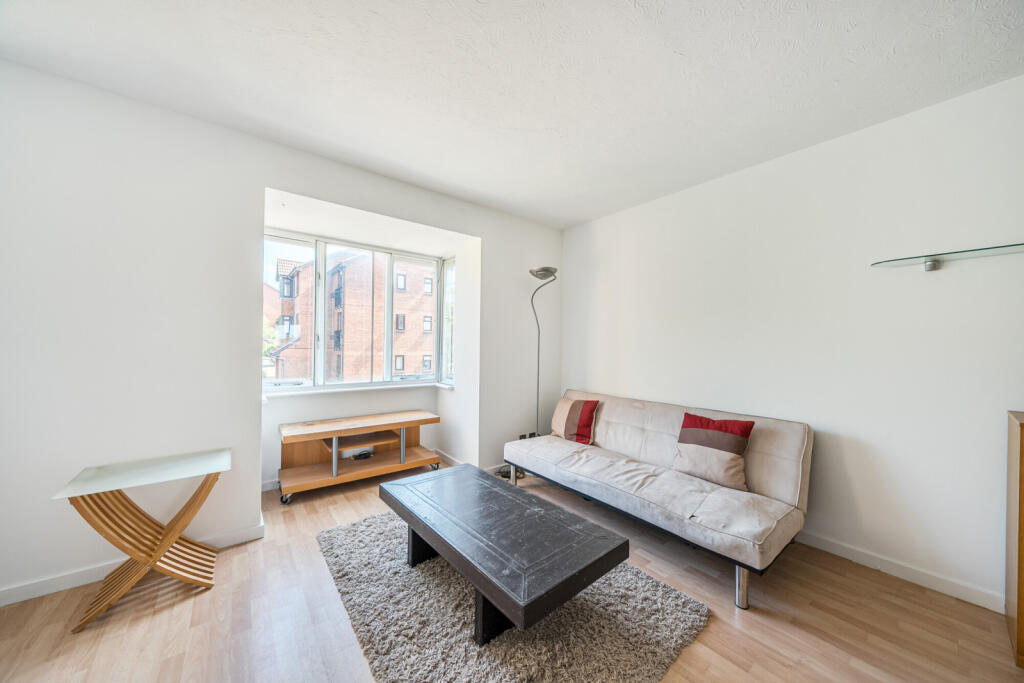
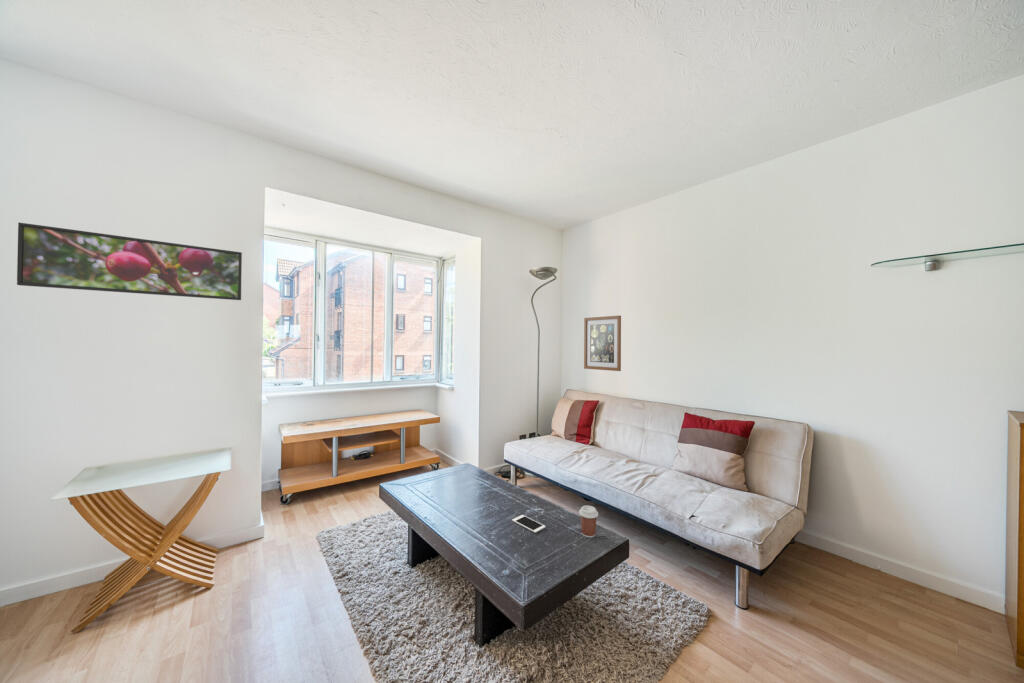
+ coffee cup (588, 521)
+ wall art (601, 343)
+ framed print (145, 266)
+ cell phone (528, 523)
